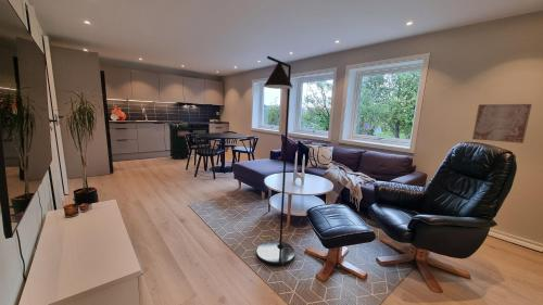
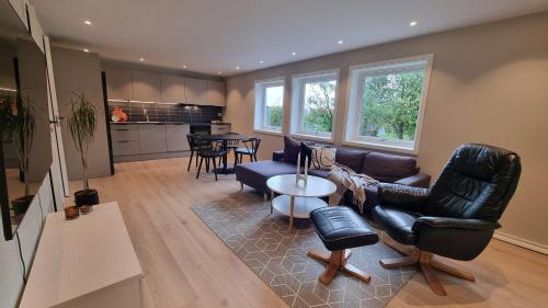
- trash can (180, 140)
- floor lamp (283, 165)
- wall art (500, 123)
